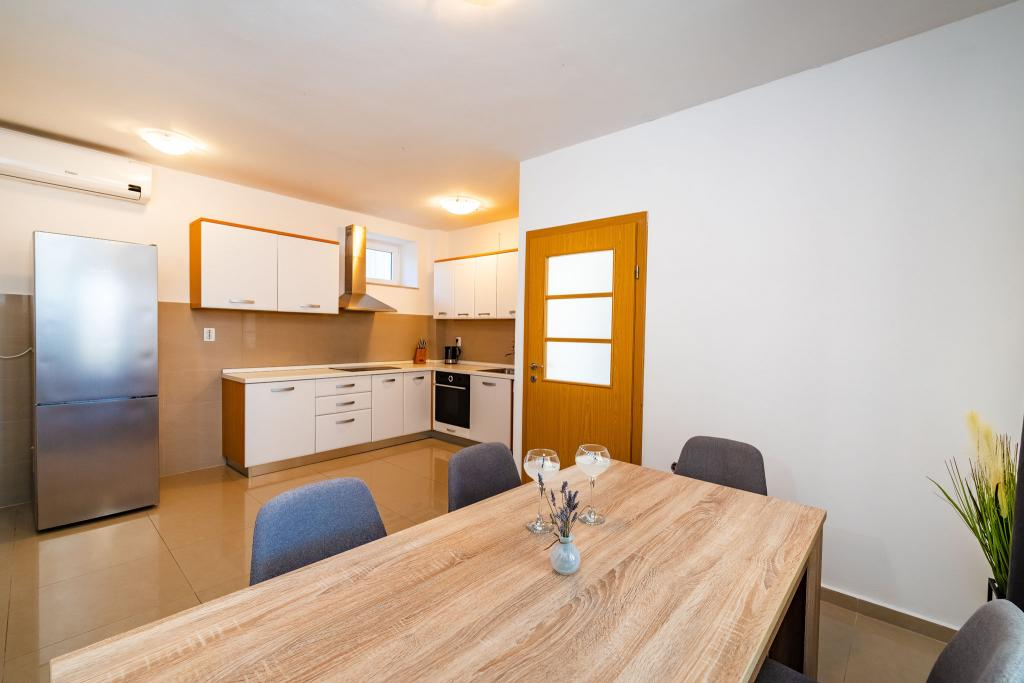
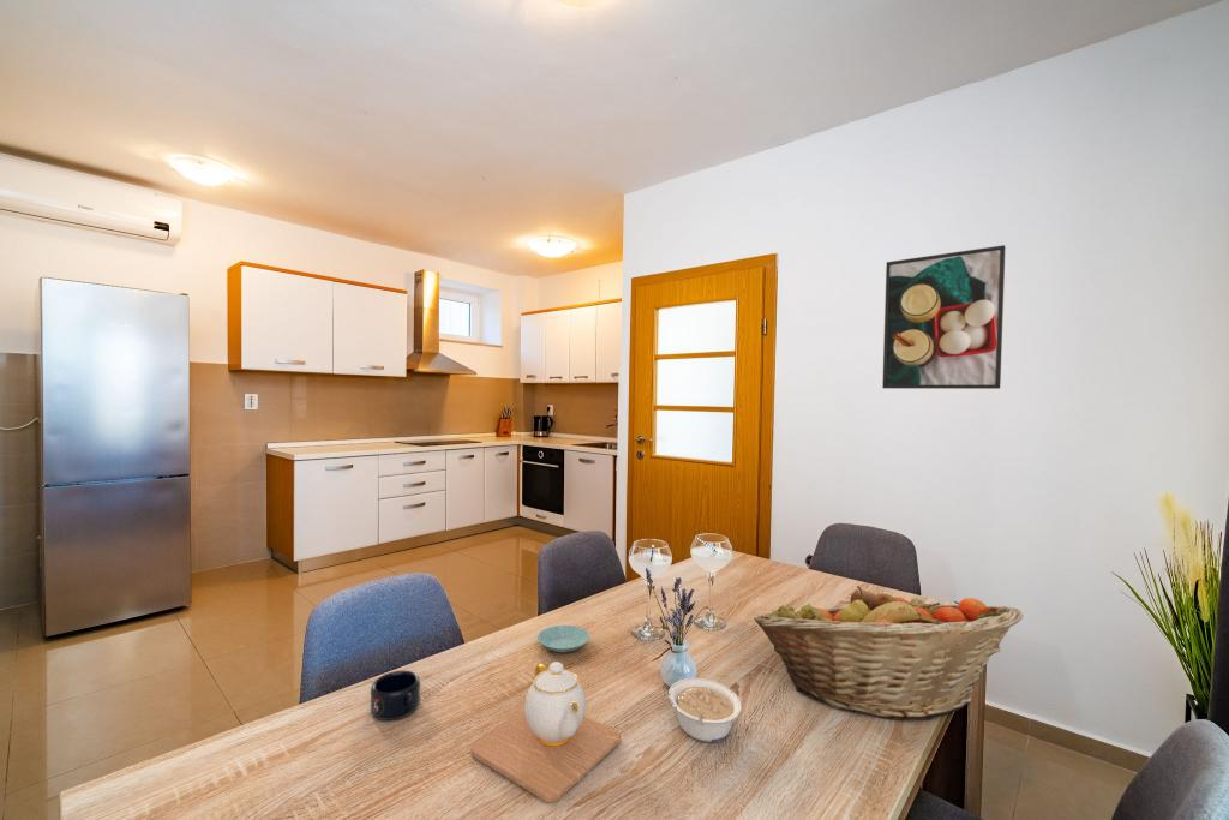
+ mug (397, 696)
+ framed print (940, 321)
+ fruit basket (880, 635)
+ saucer (563, 640)
+ teapot (548, 707)
+ legume (705, 711)
